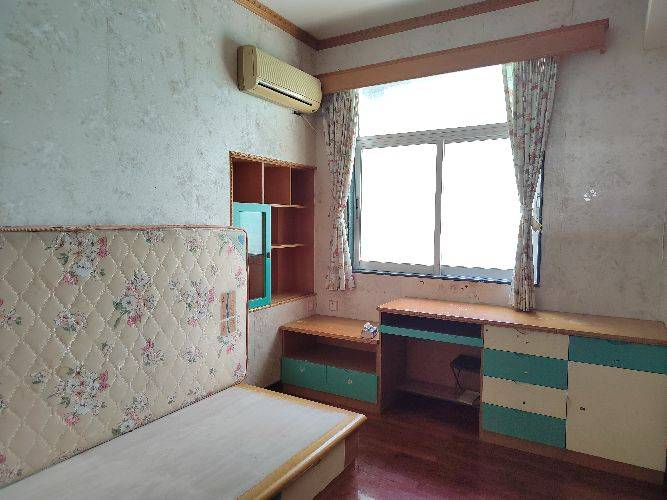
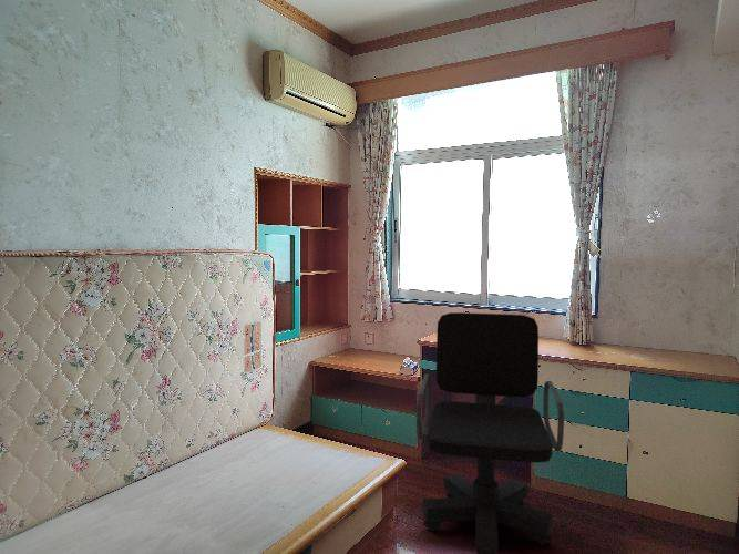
+ office chair (486, 421)
